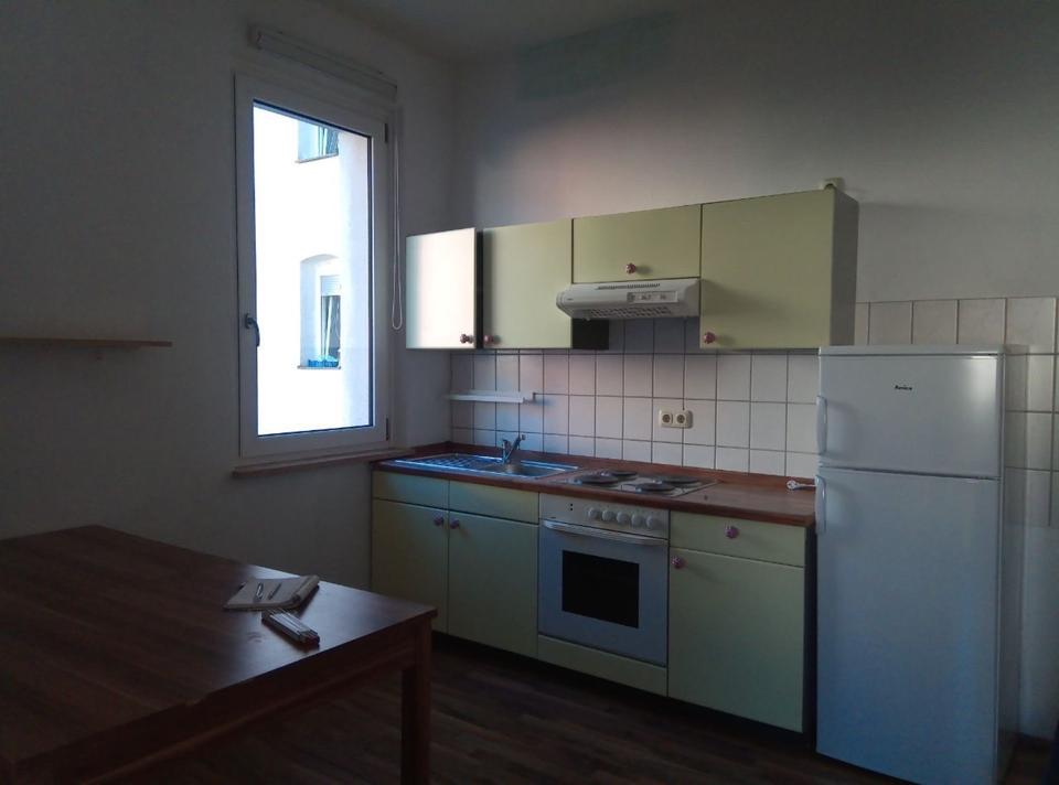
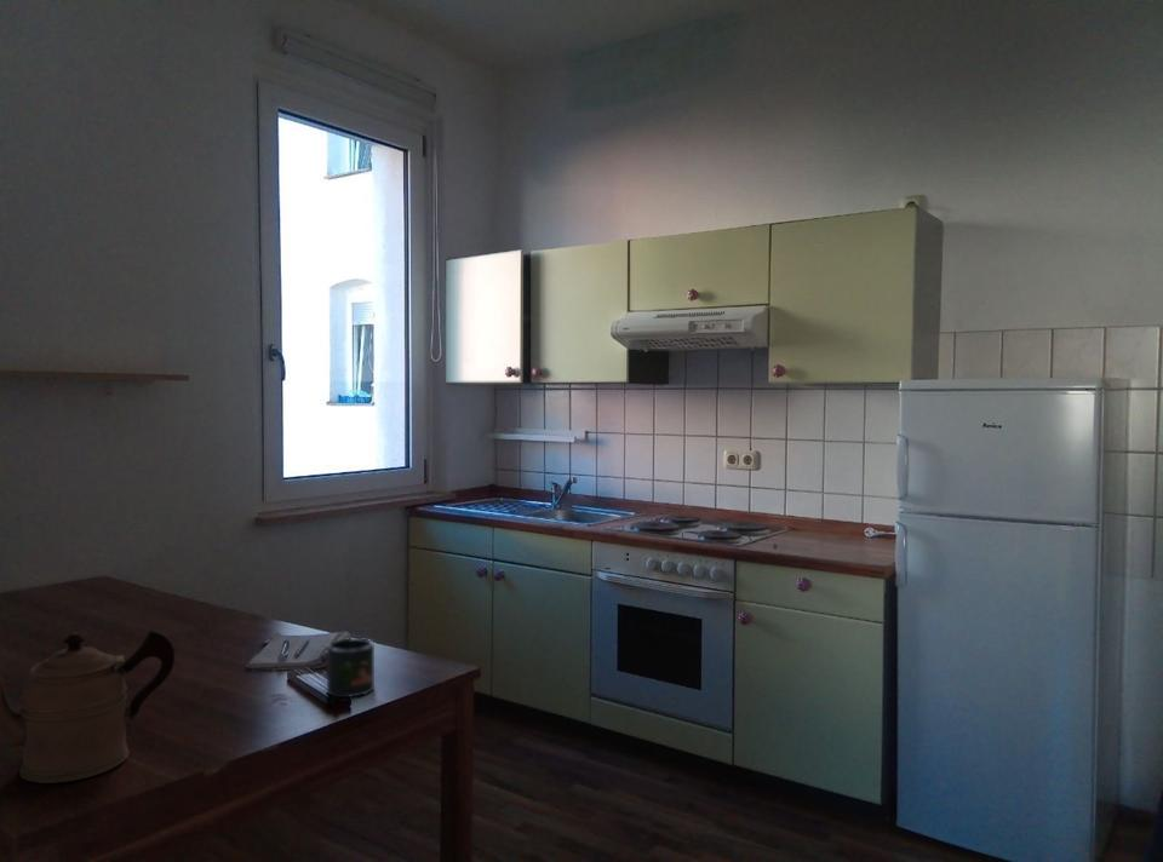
+ mug (348, 665)
+ coffeepot (76, 696)
